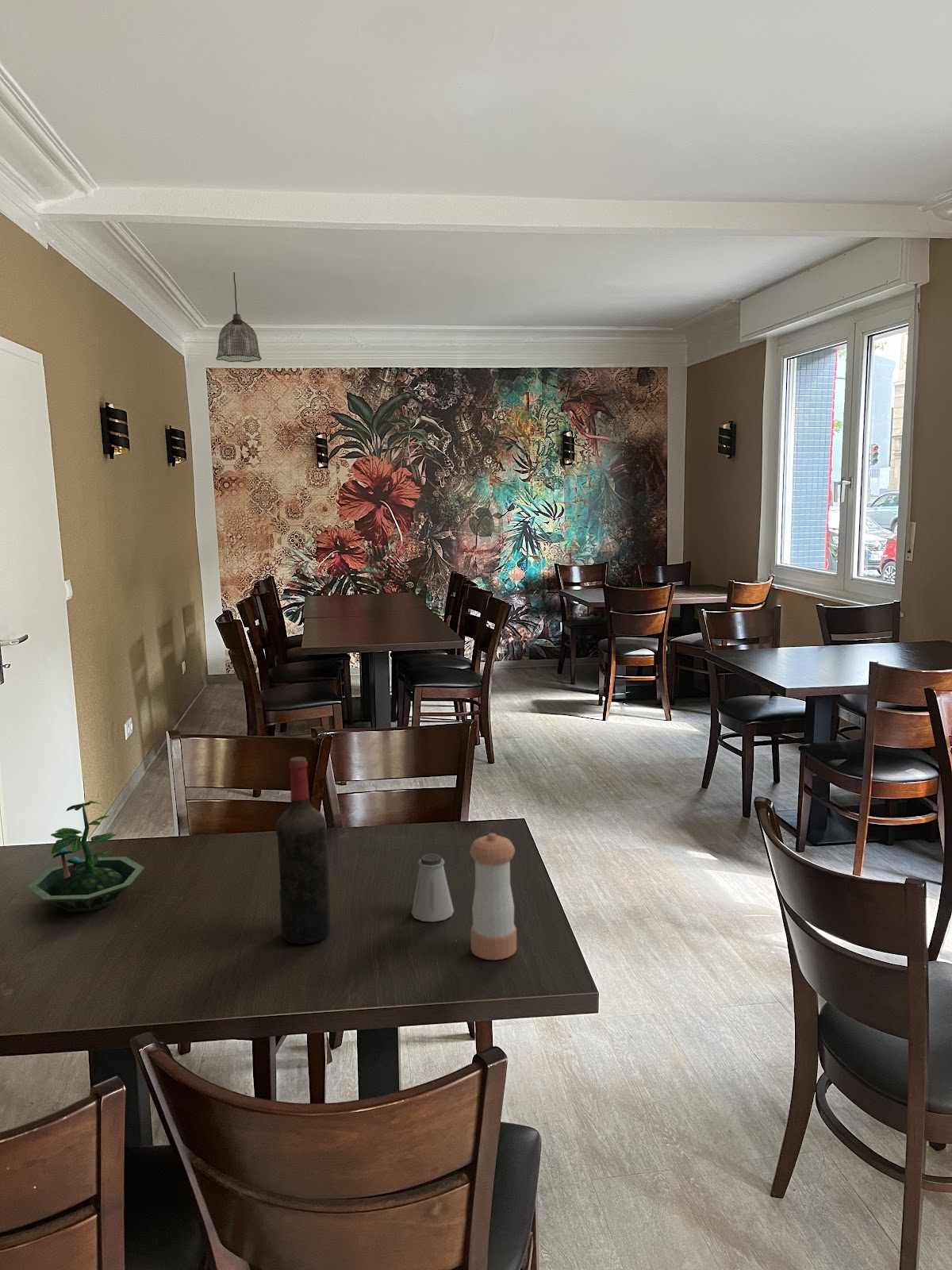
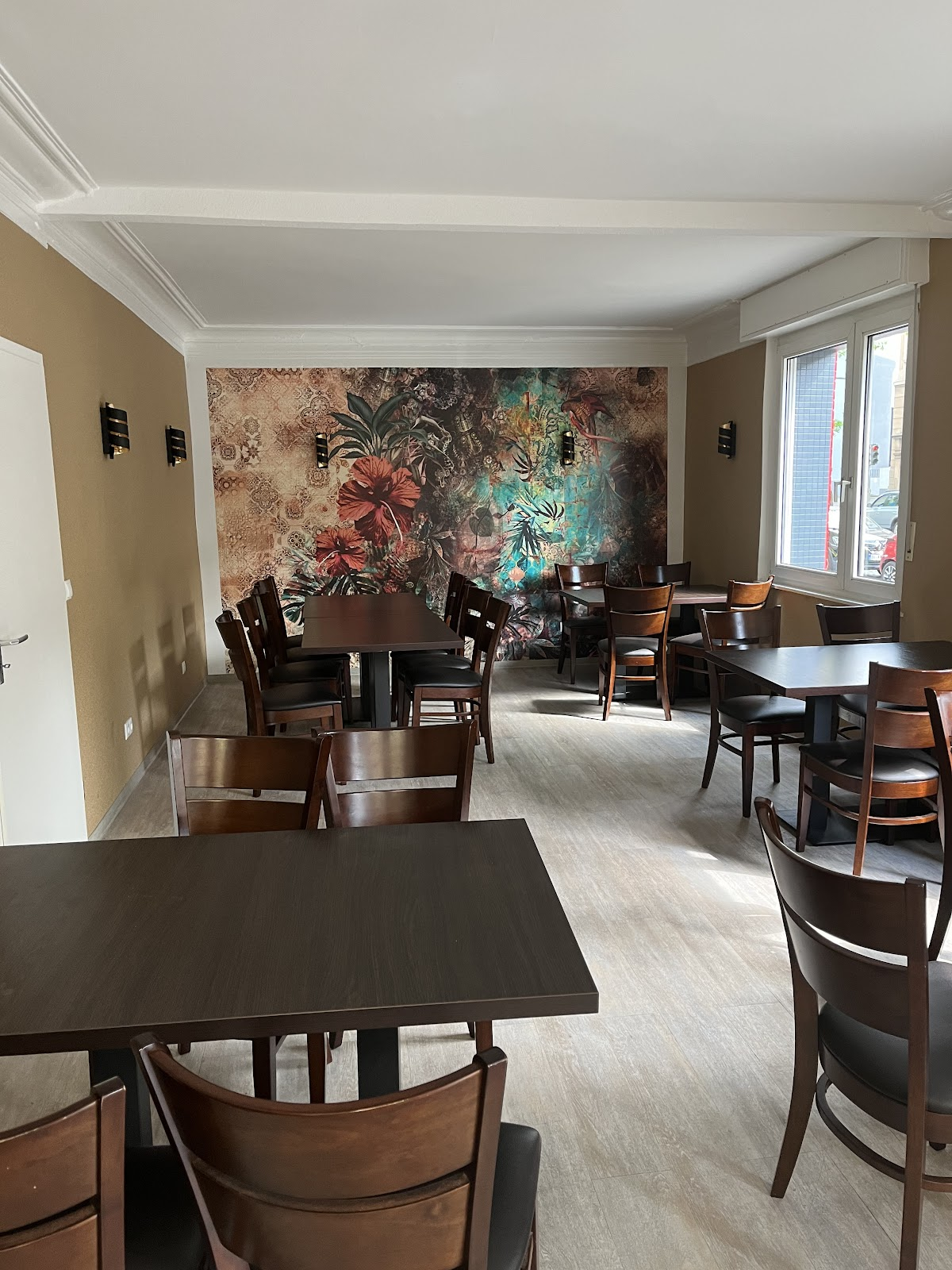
- saltshaker (432, 884)
- wine bottle (302, 847)
- pendant lamp (236, 316)
- terrarium (84, 822)
- pepper shaker (493, 891)
